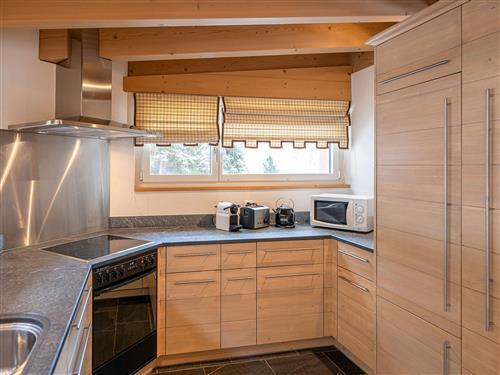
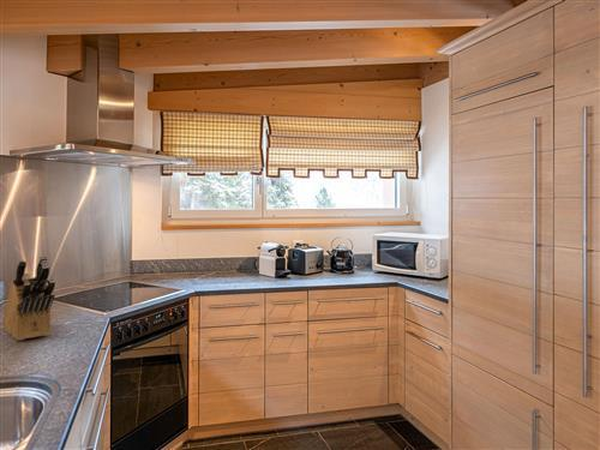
+ knife block (28, 294)
